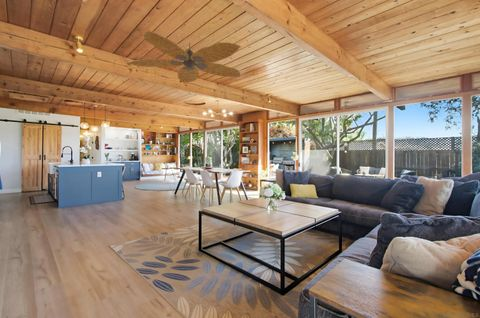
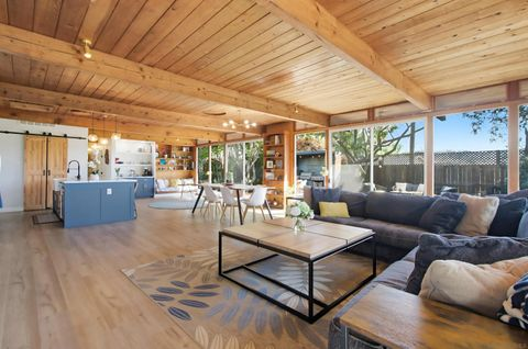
- ceiling fan (187, 56)
